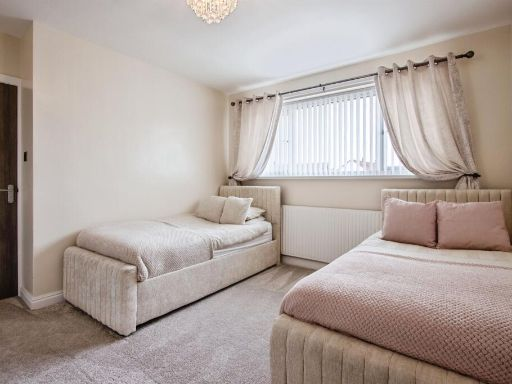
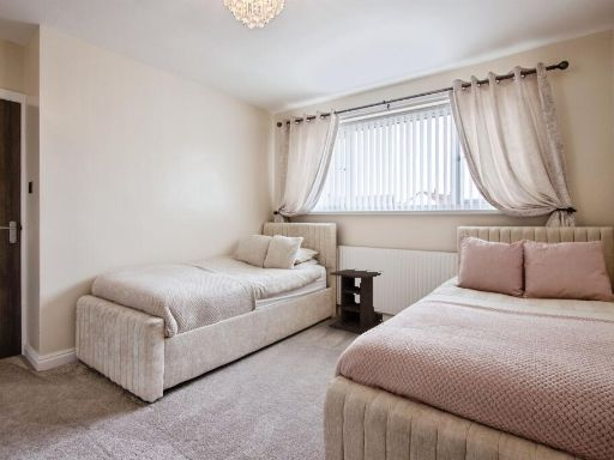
+ nightstand (354, 298)
